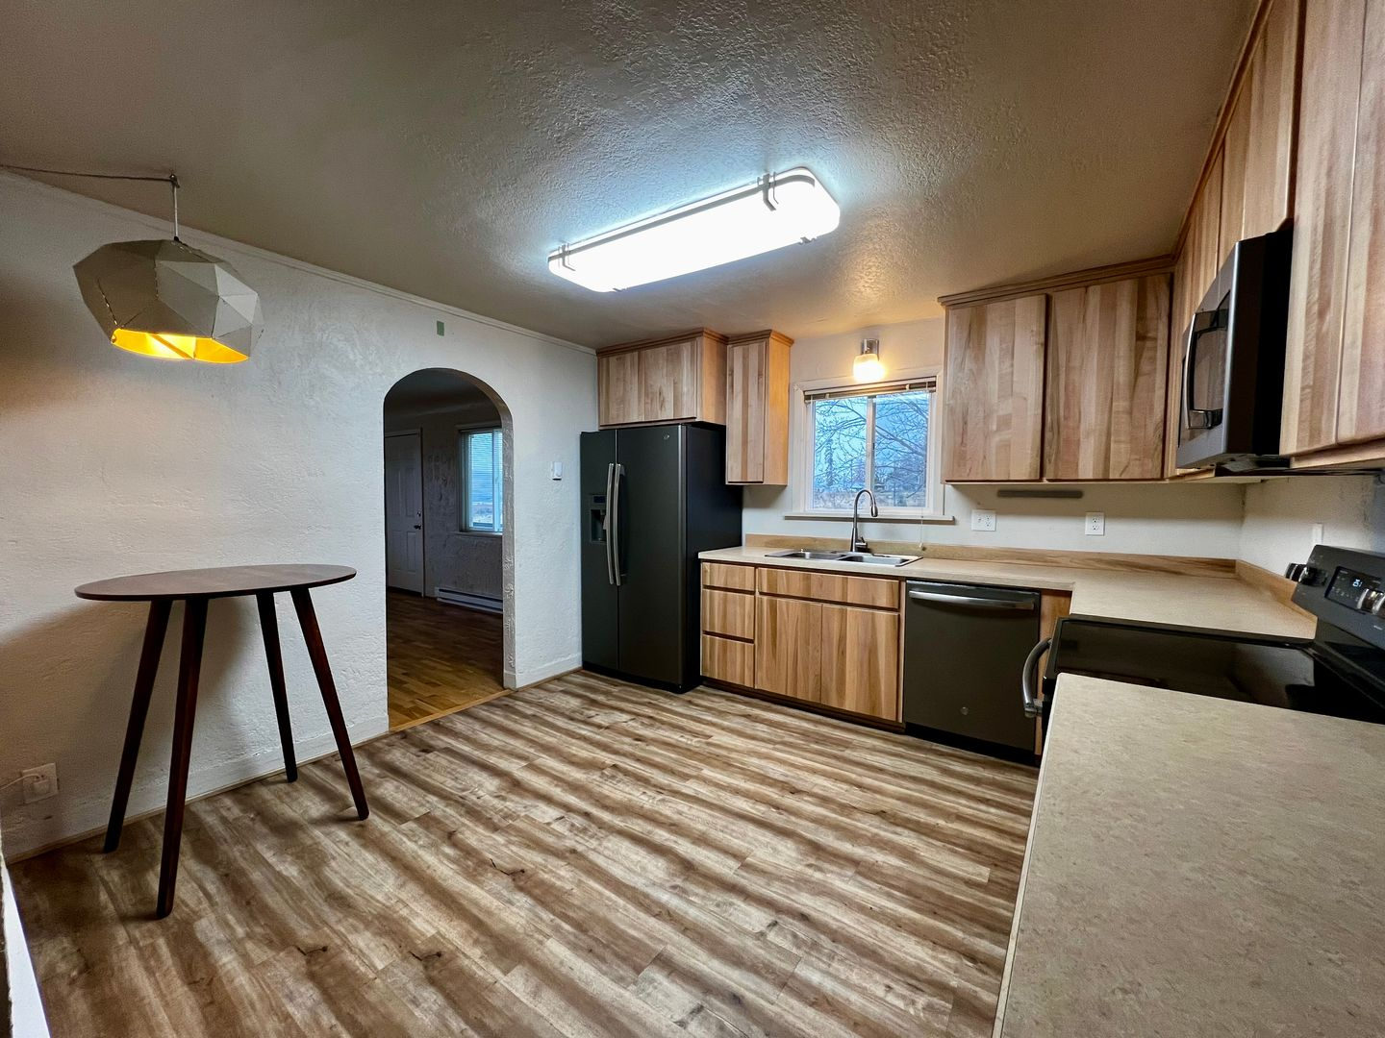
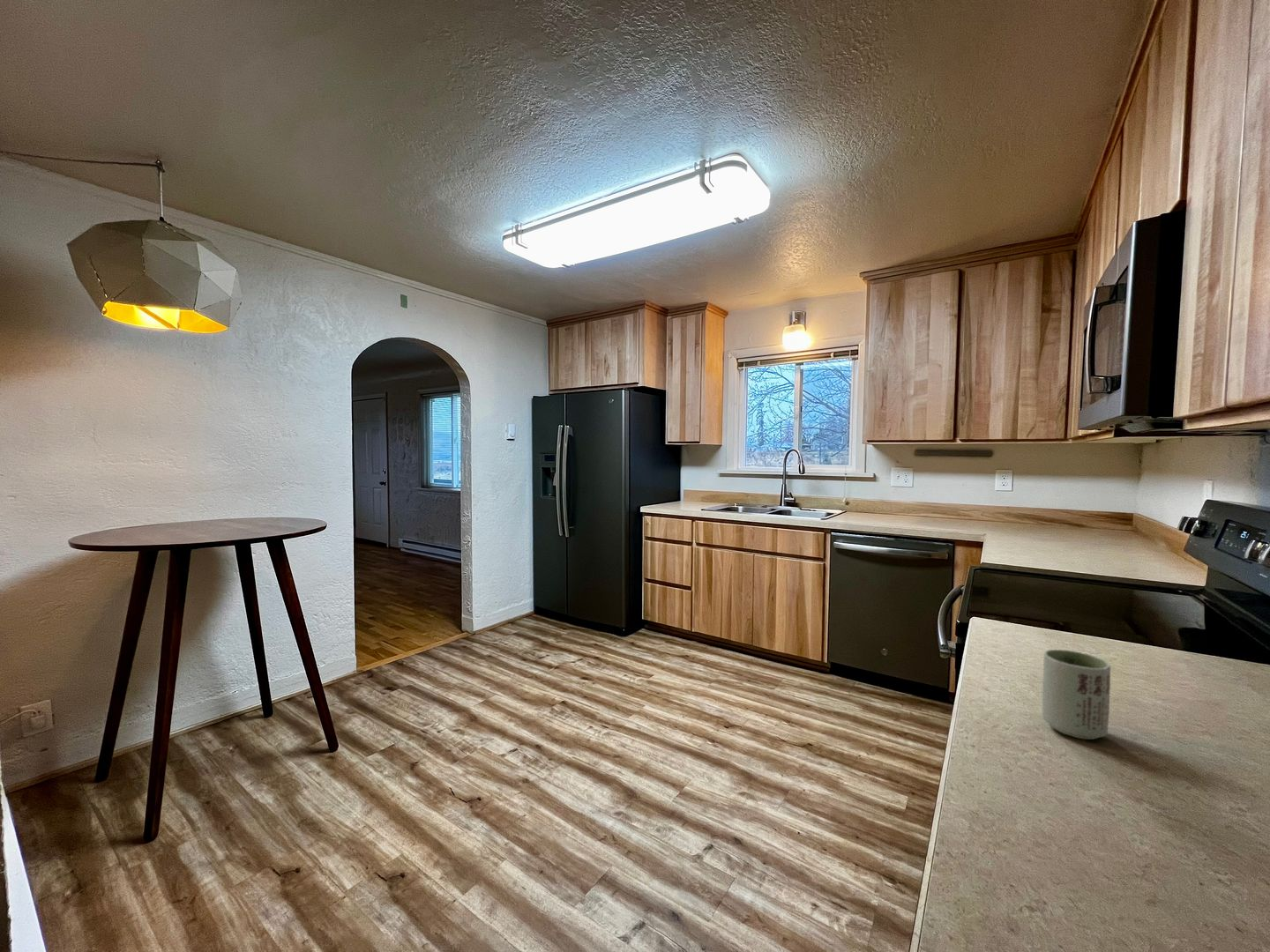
+ cup (1074, 694)
